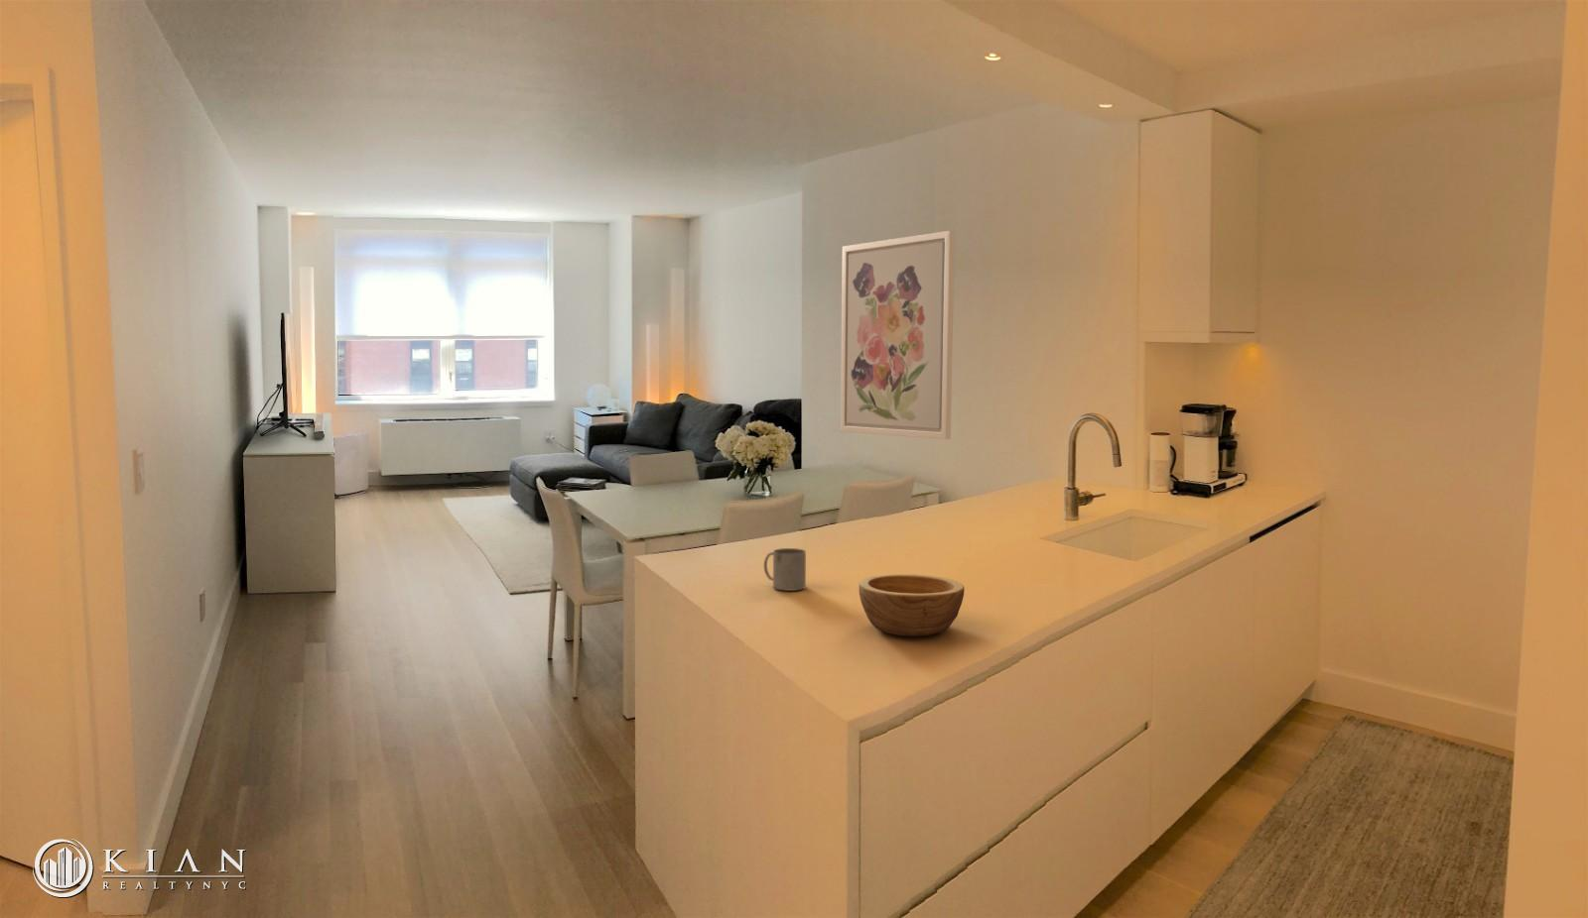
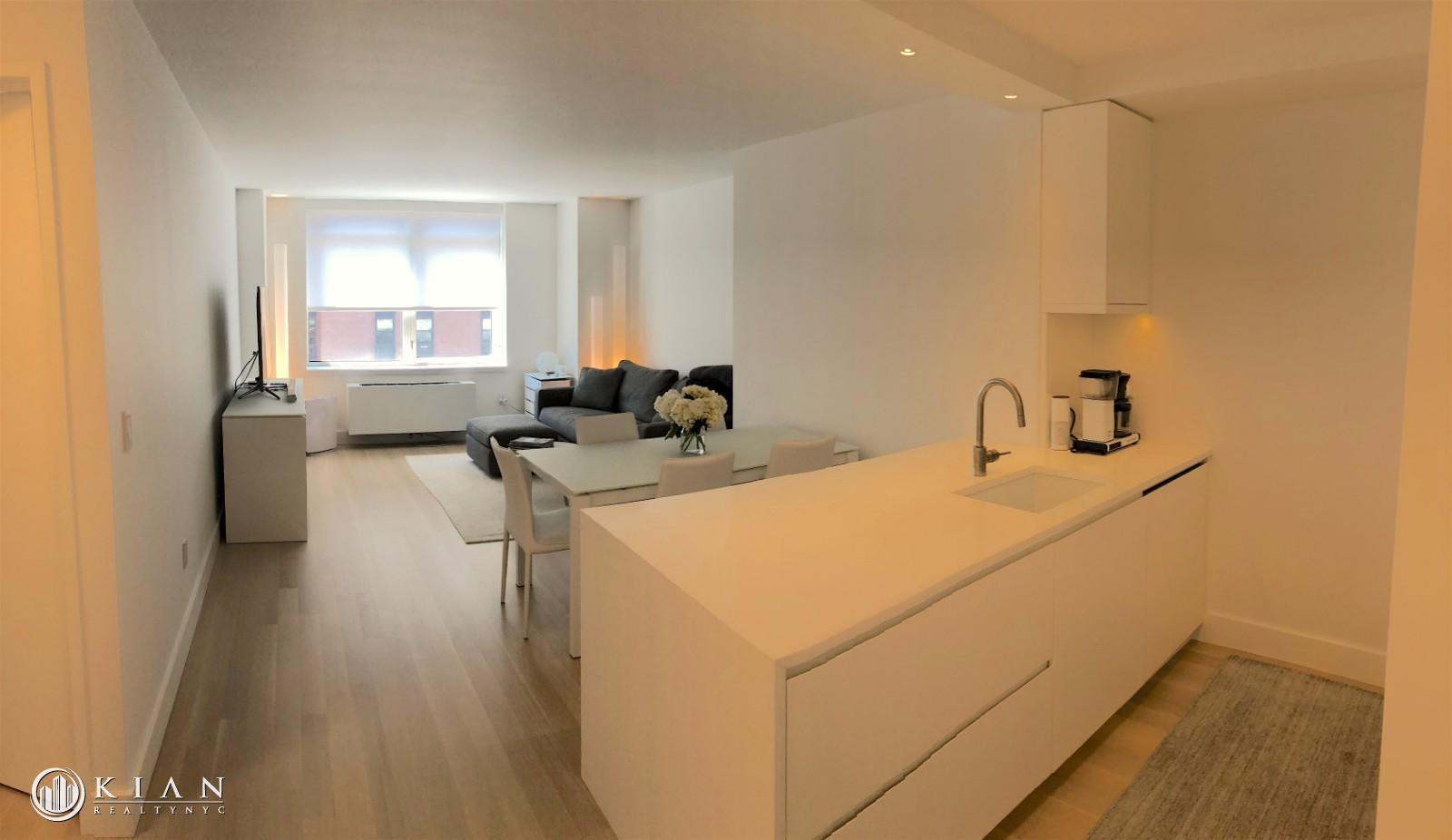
- mug (783, 568)
- wall art (894, 337)
- bowl (910, 605)
